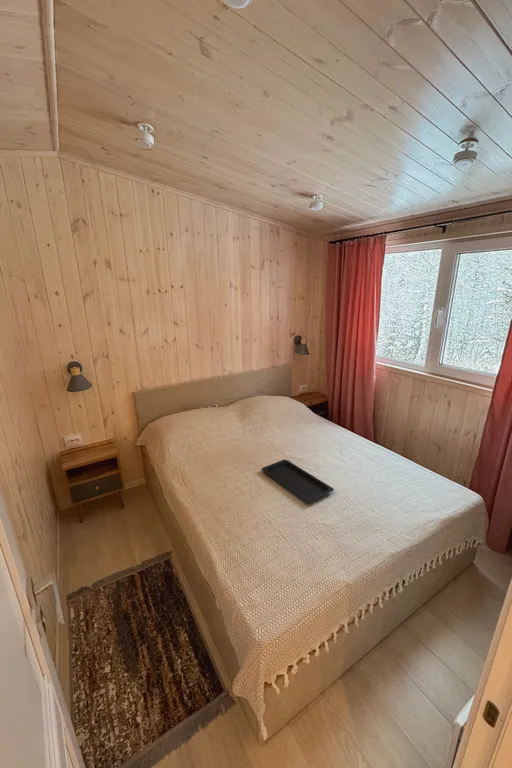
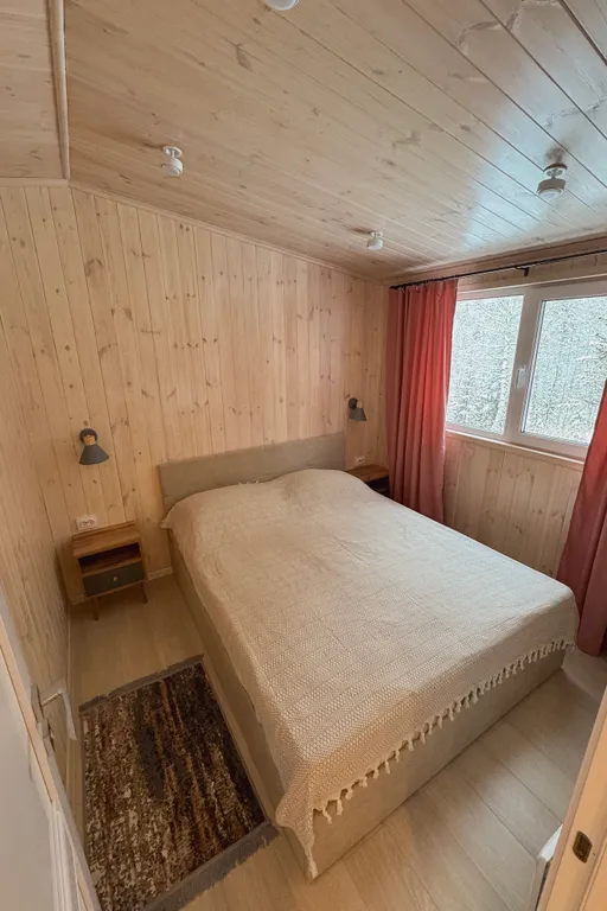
- serving tray (295, 480)
